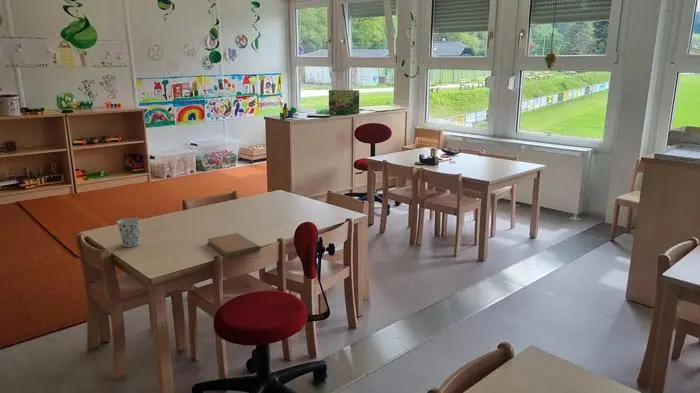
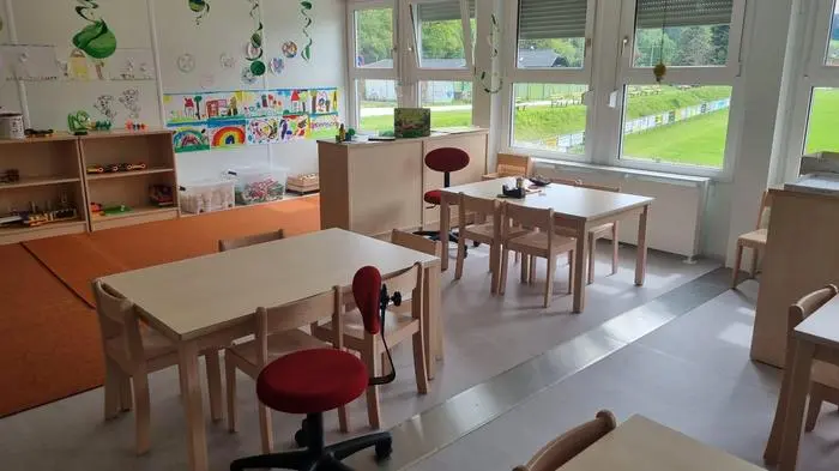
- cup (130, 232)
- notebook (233, 244)
